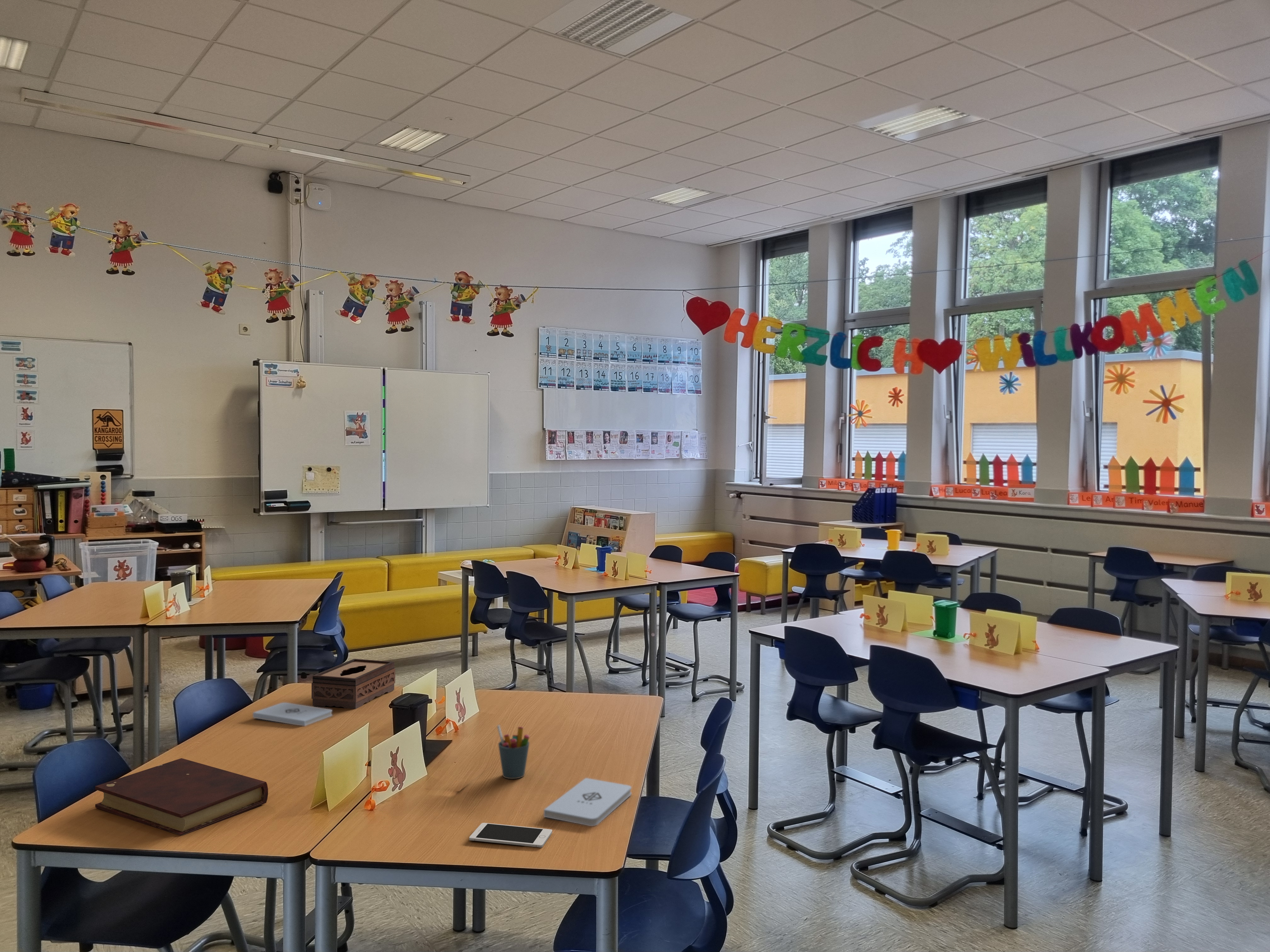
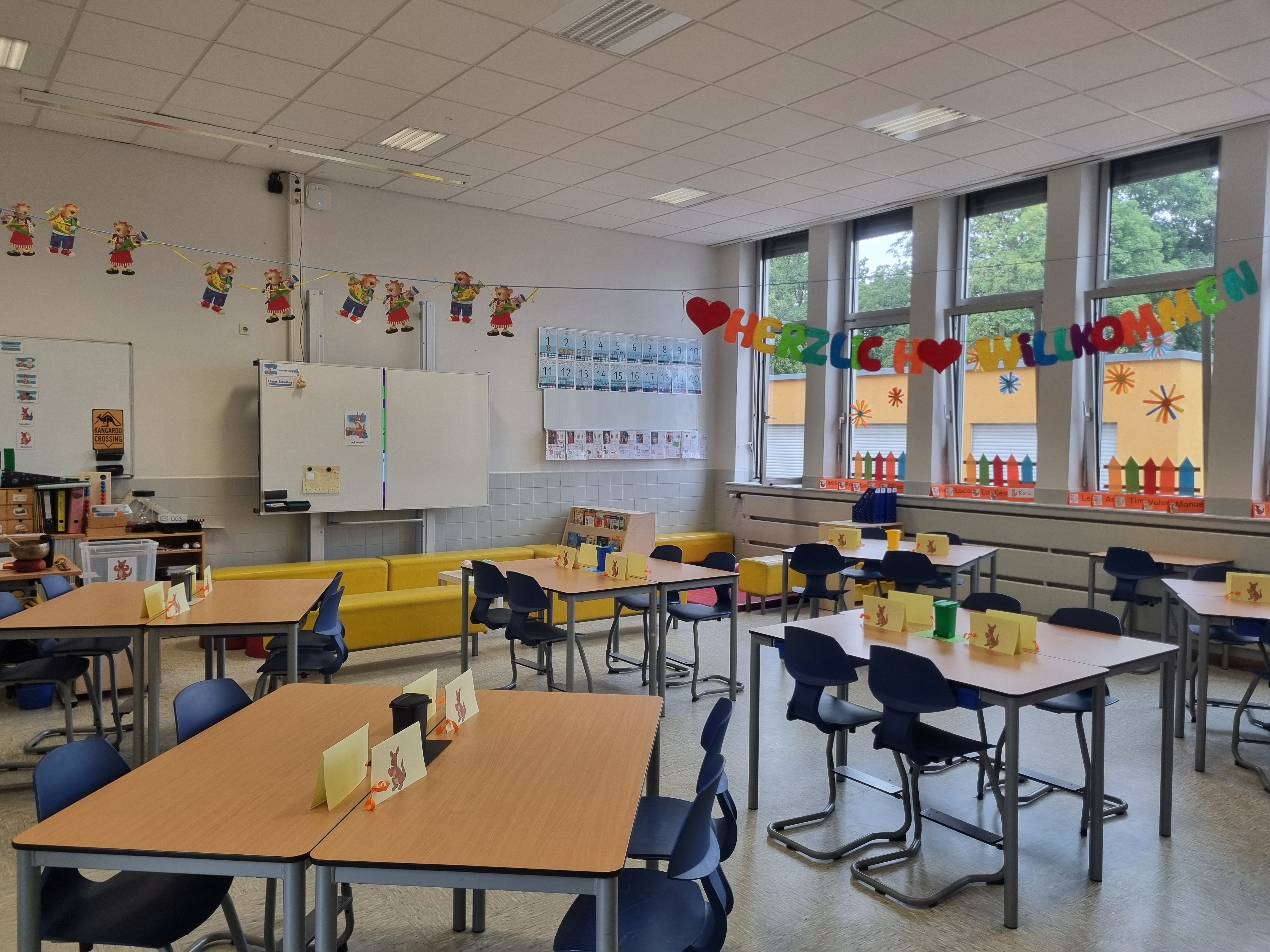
- notepad (590, 801)
- book (182, 794)
- cell phone (511, 835)
- tissue box (355, 683)
- notepad (294, 714)
- pen holder (514, 751)
